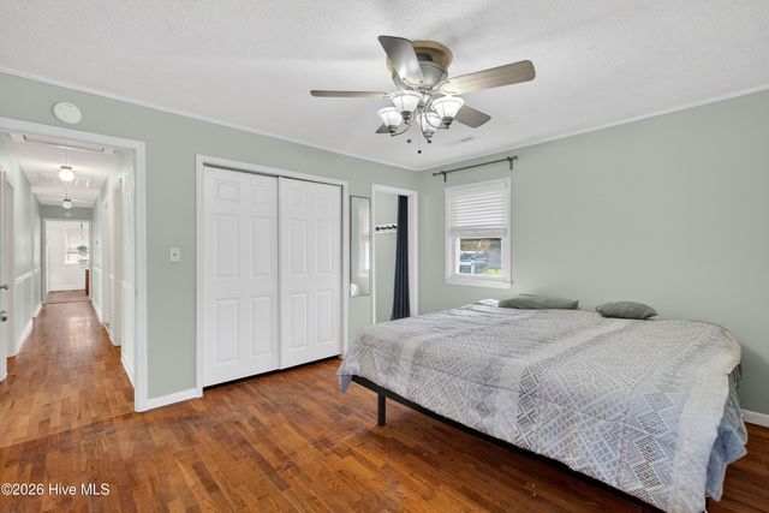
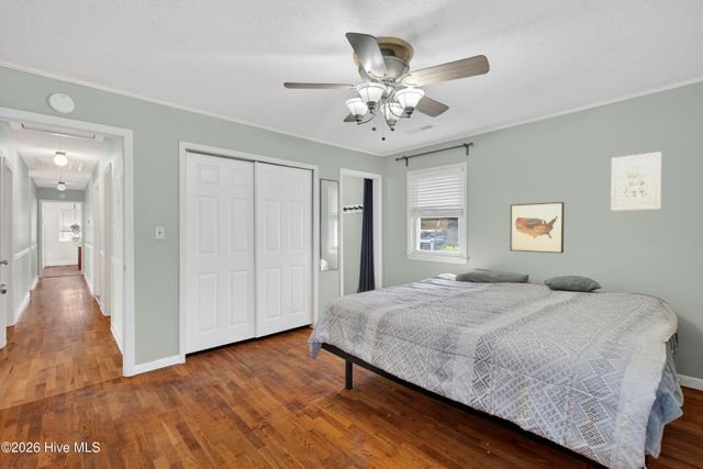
+ wall art (635, 182)
+ wall art (535, 227)
